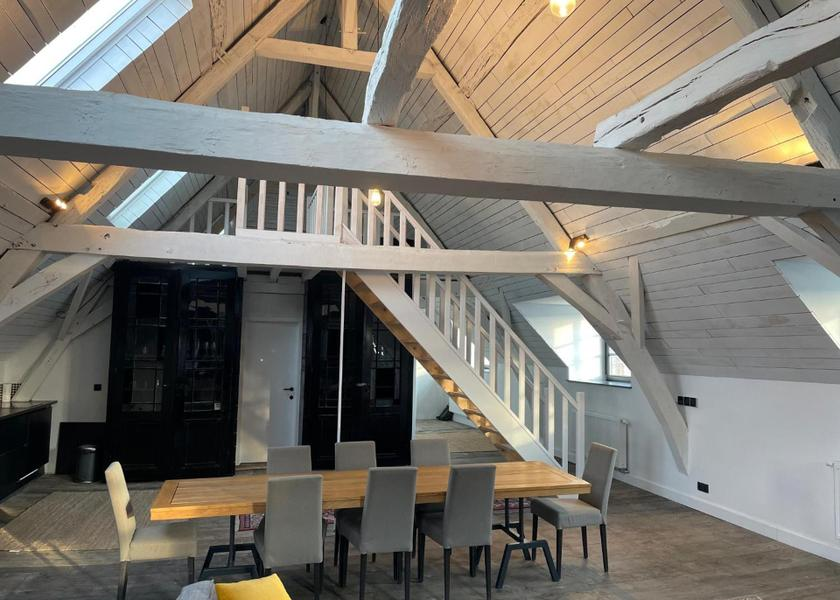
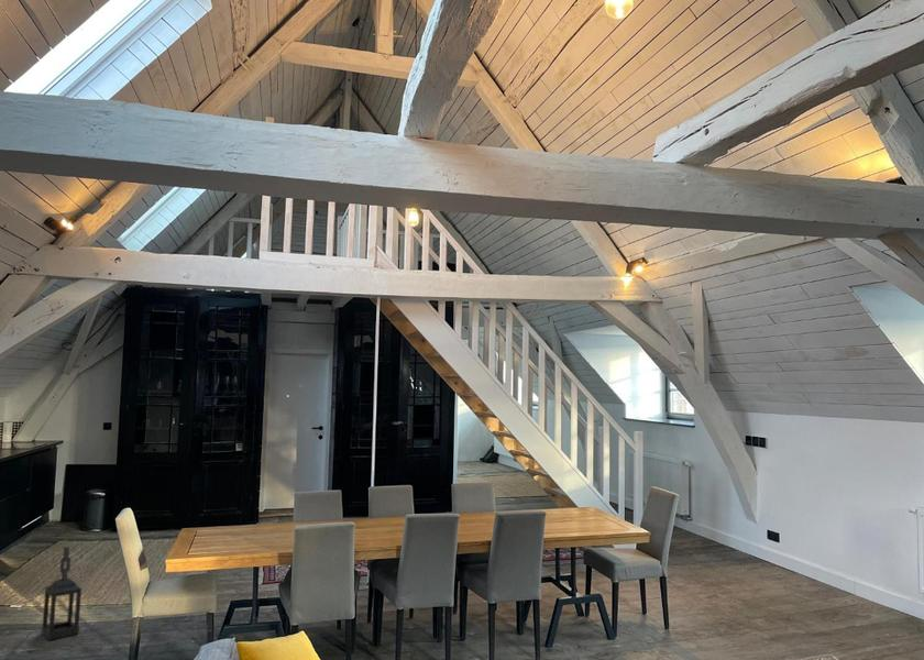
+ lantern (63, 590)
